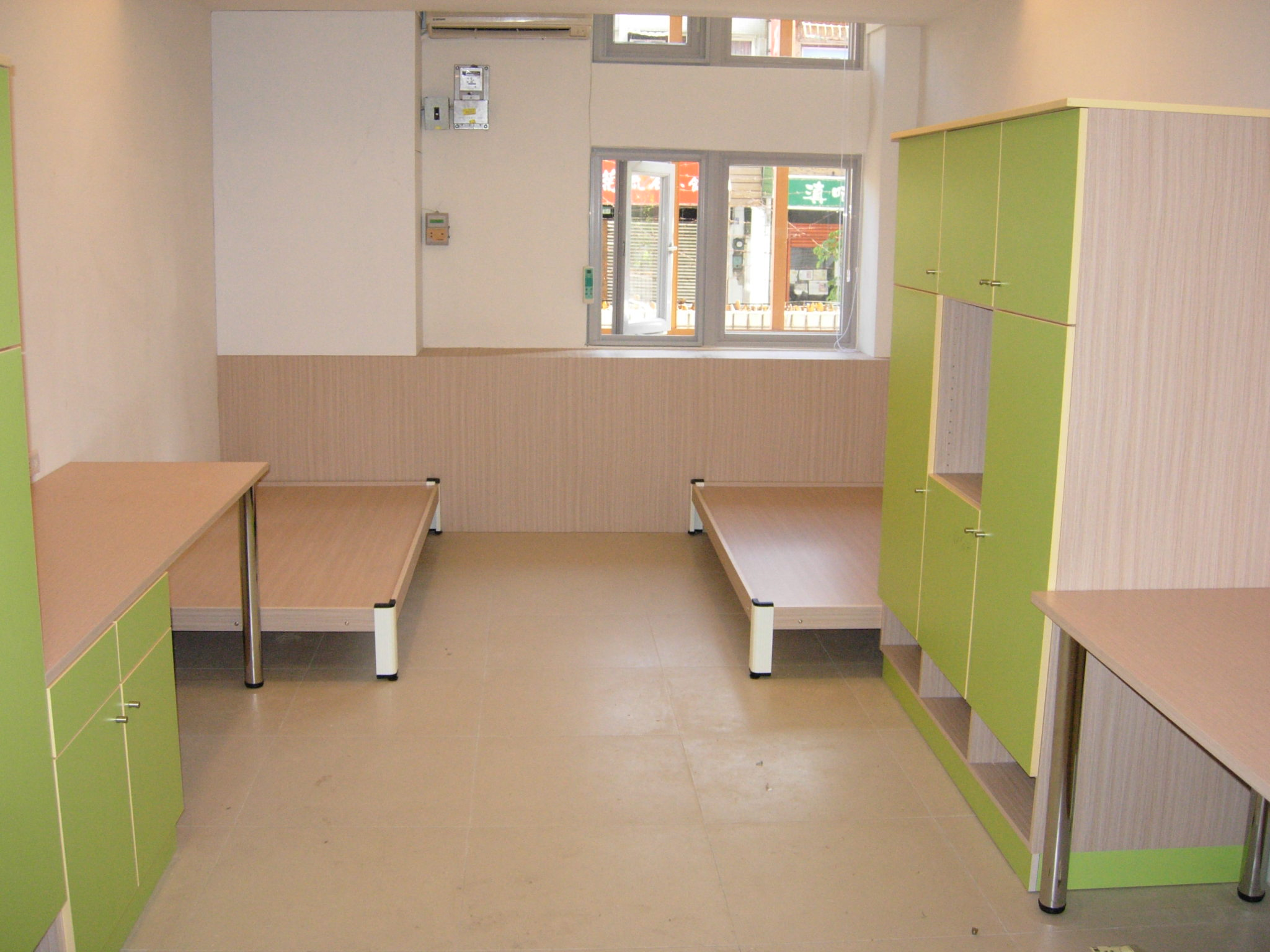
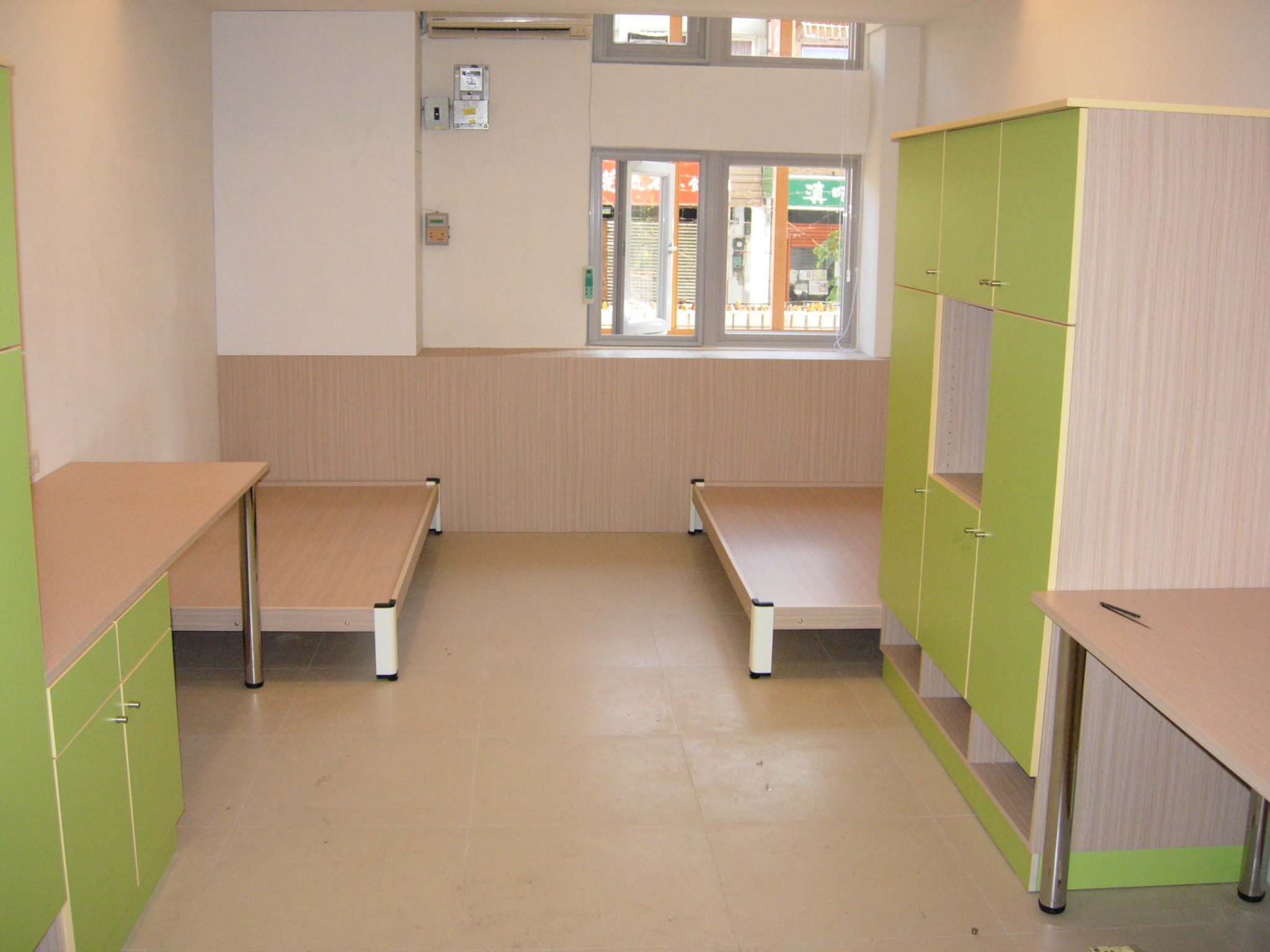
+ pen (1118, 609)
